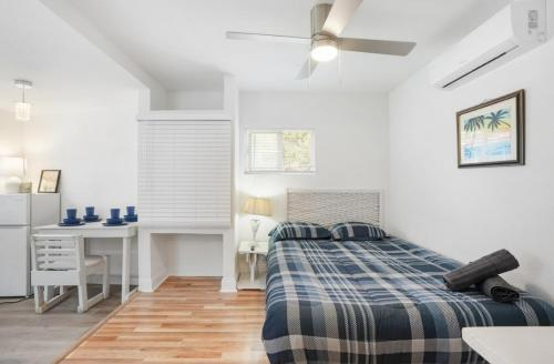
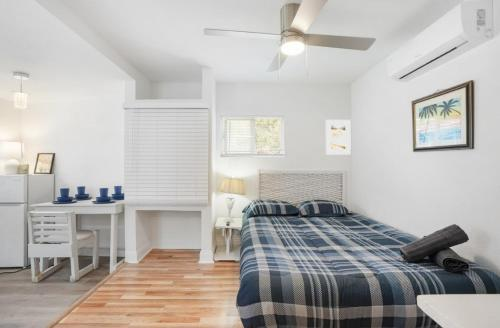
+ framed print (338, 137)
